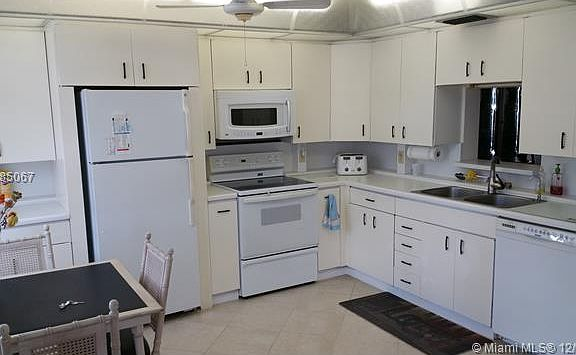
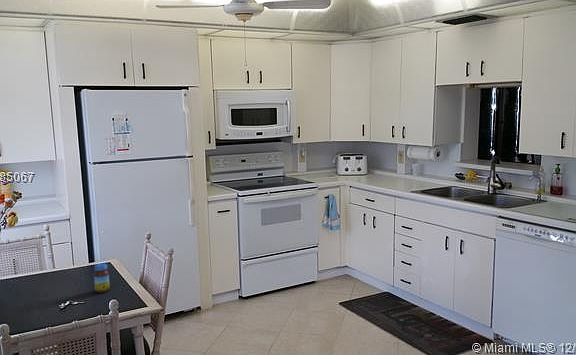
+ jar (101, 277)
